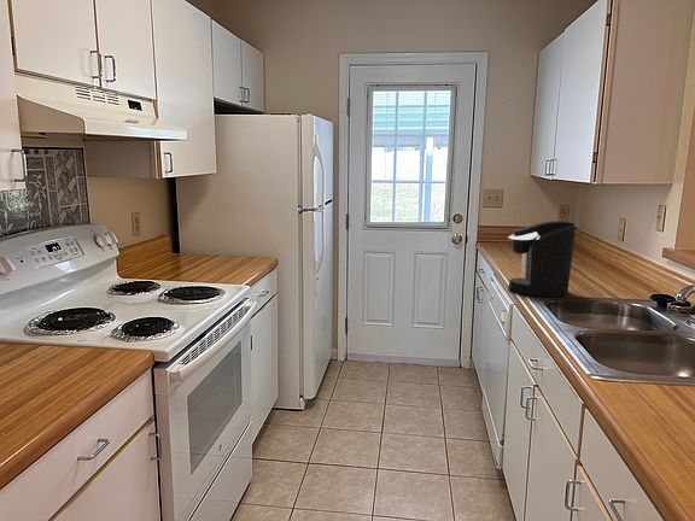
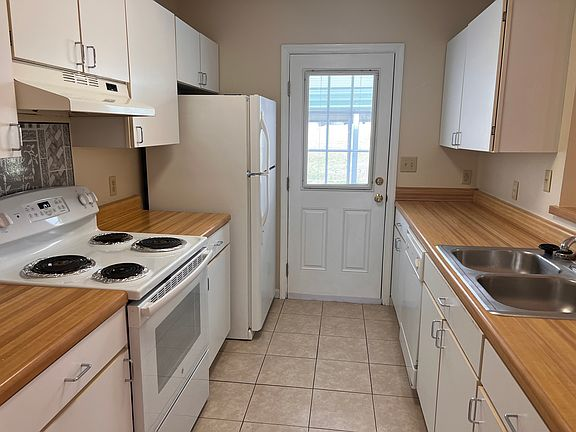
- coffee maker (538, 256)
